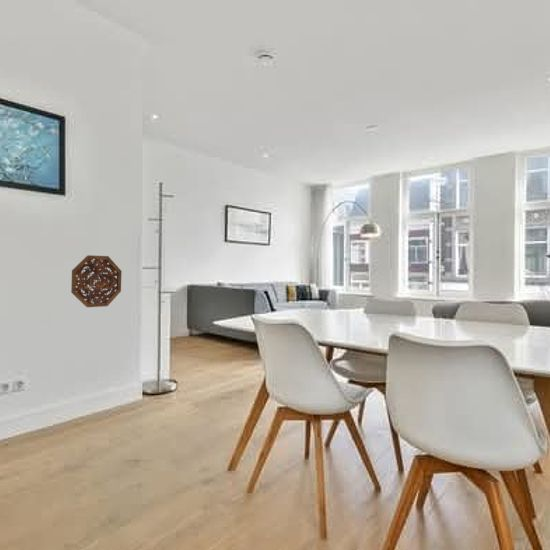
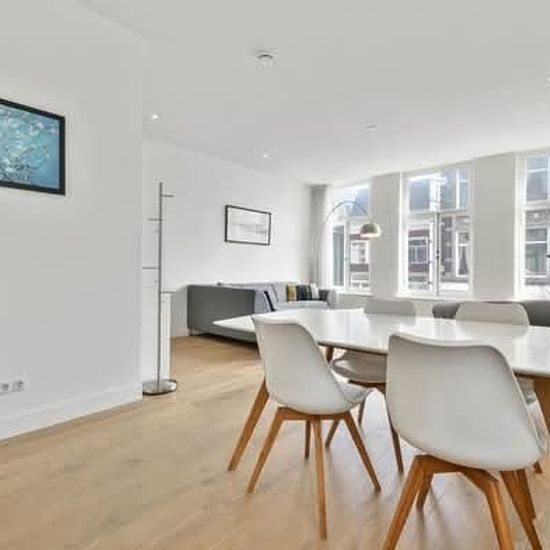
- decorative platter (97, 281)
